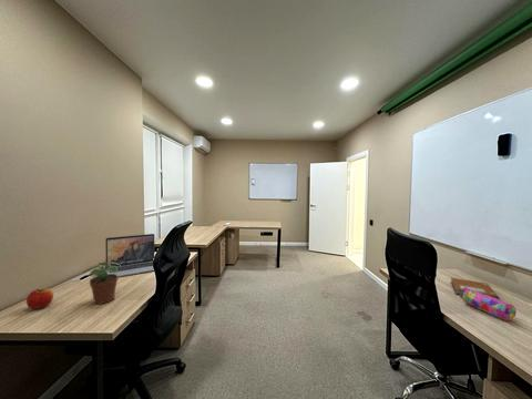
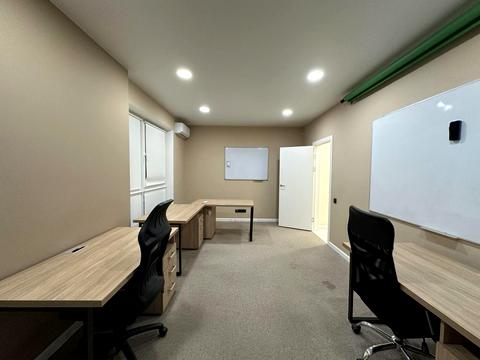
- potted plant (103, 282)
- notebook (472, 288)
- laptop (133, 254)
- apple (40, 297)
- pencil case (485, 303)
